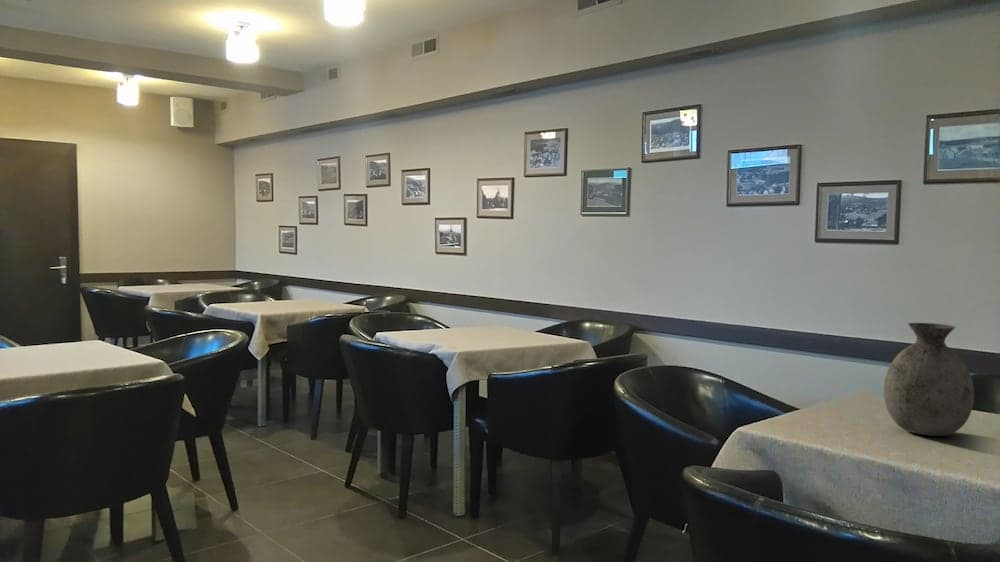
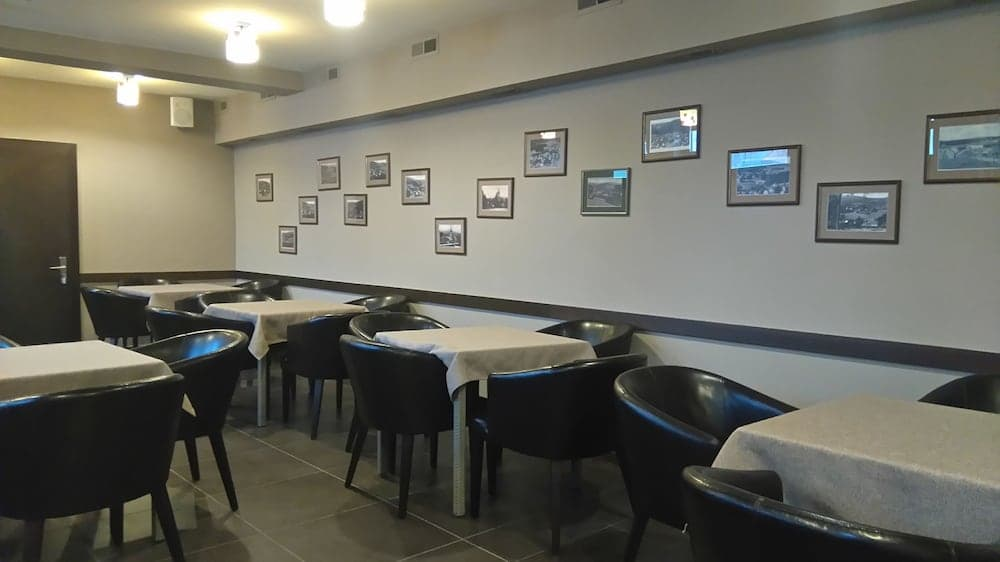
- vase (928, 379)
